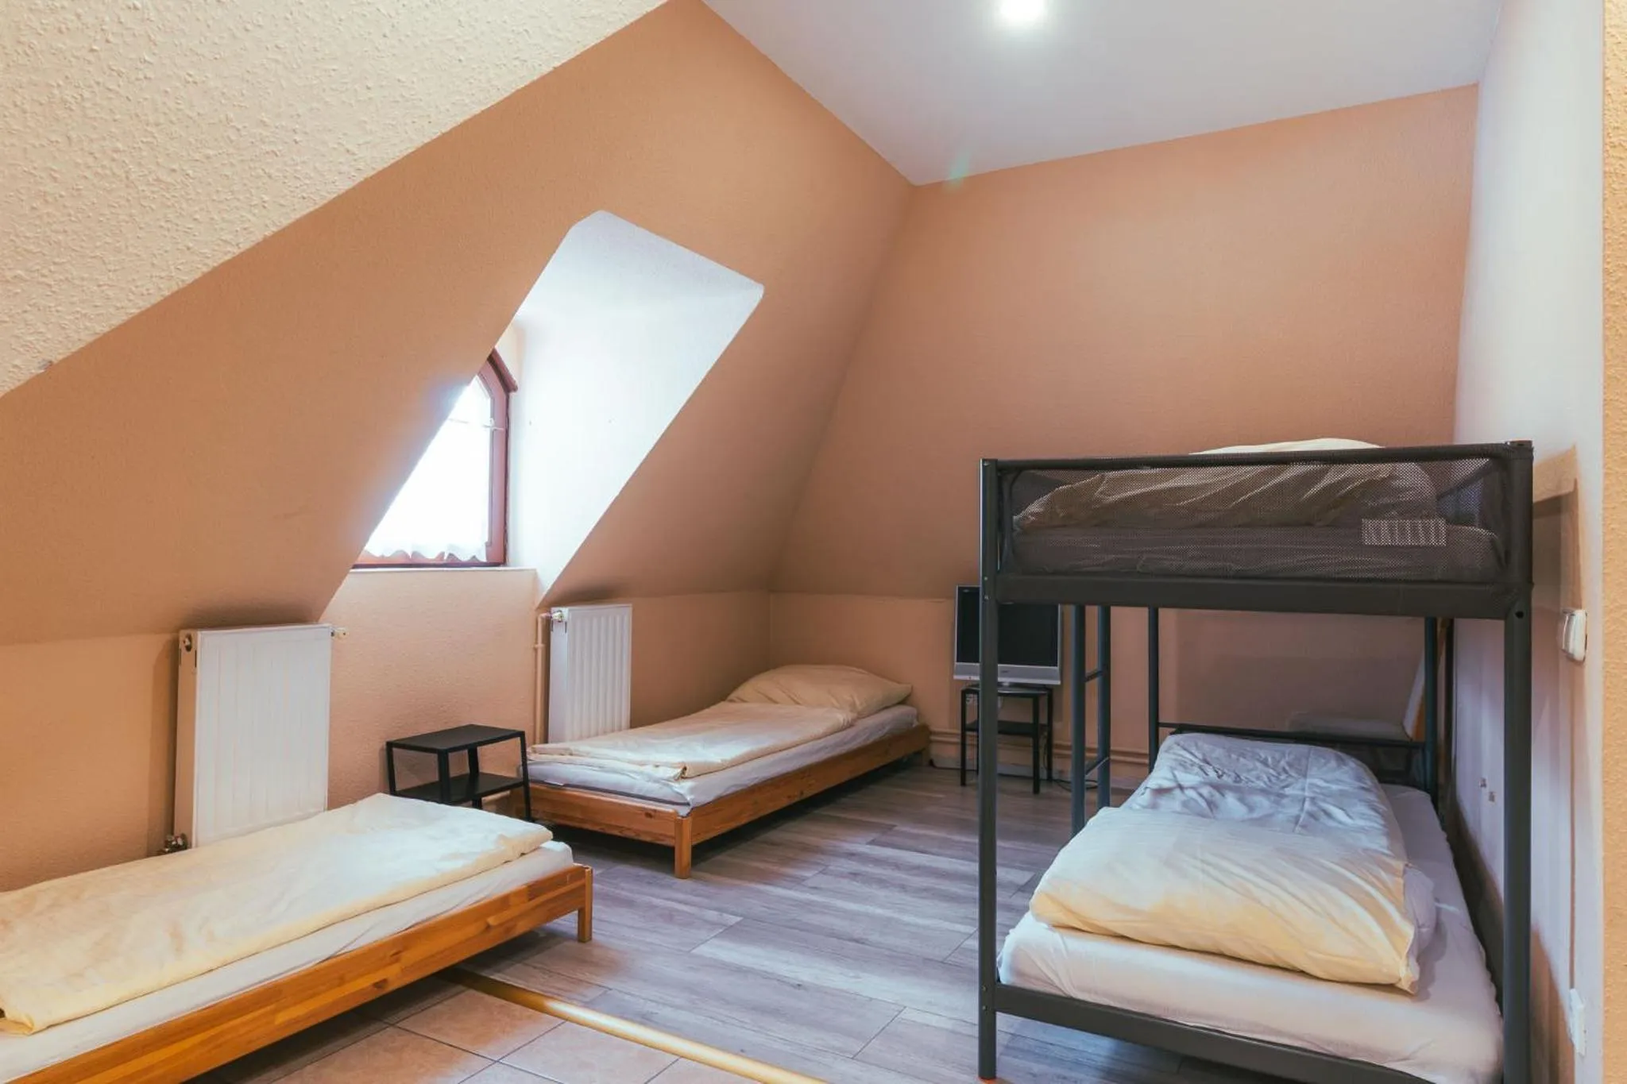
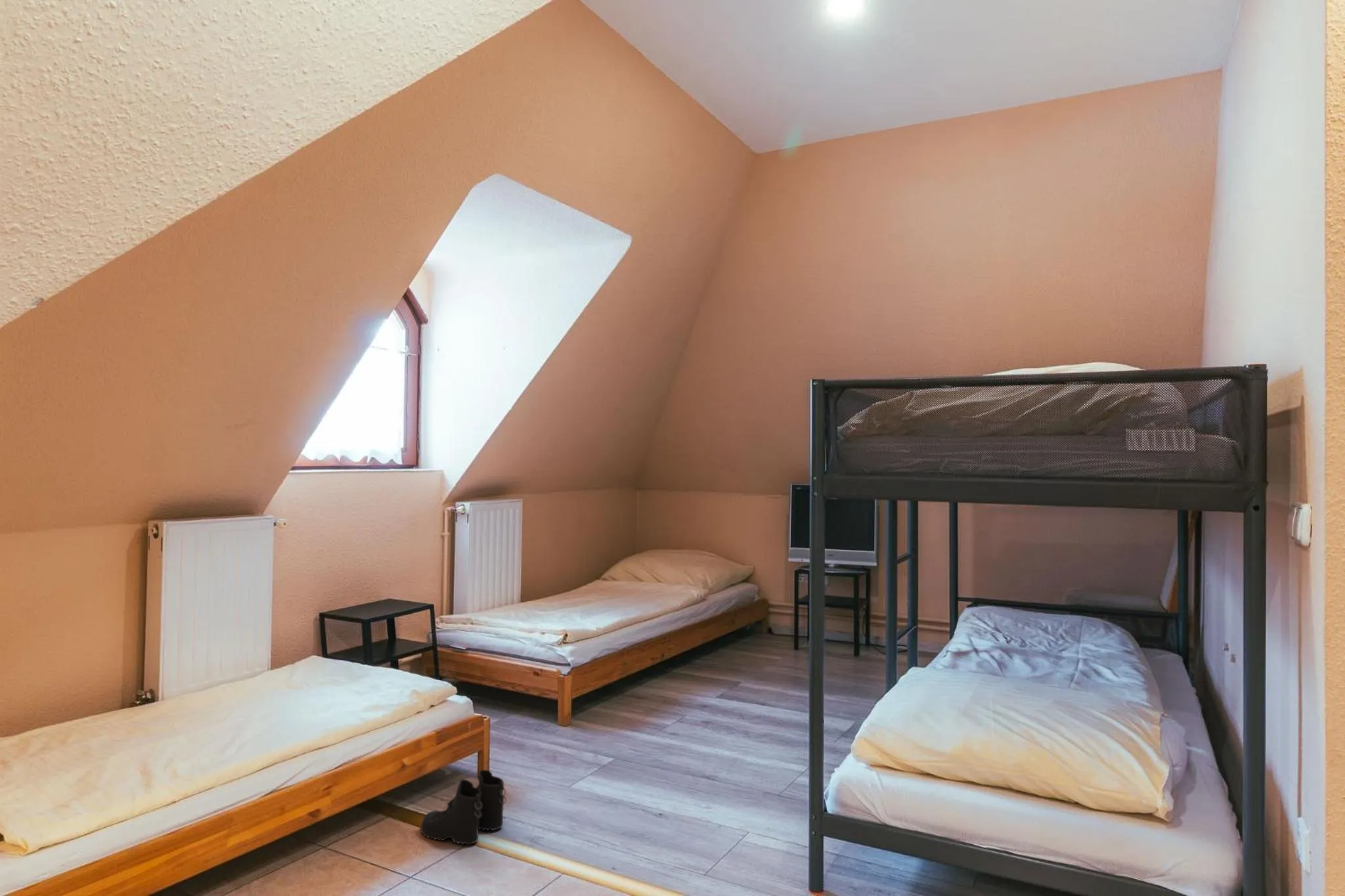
+ boots (463, 801)
